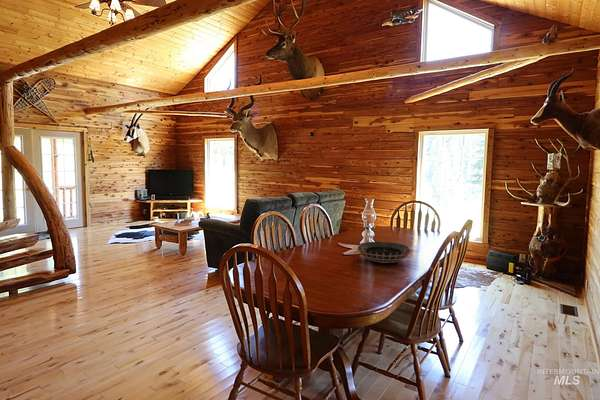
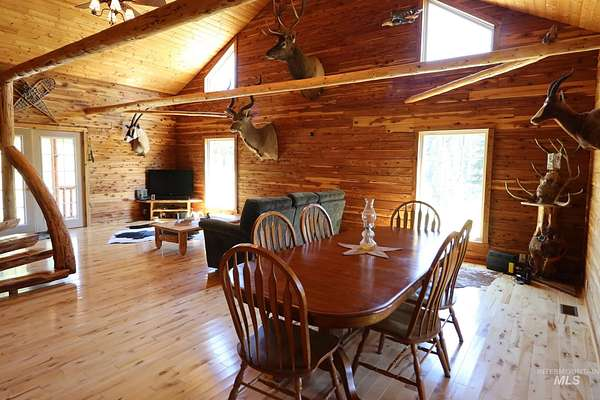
- decorative bowl (383, 253)
